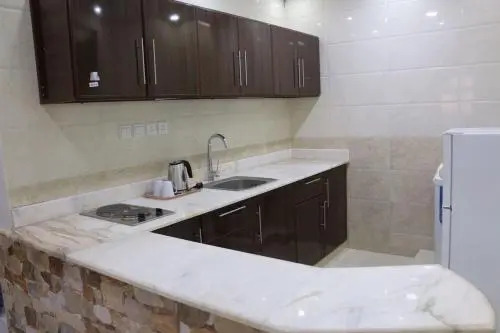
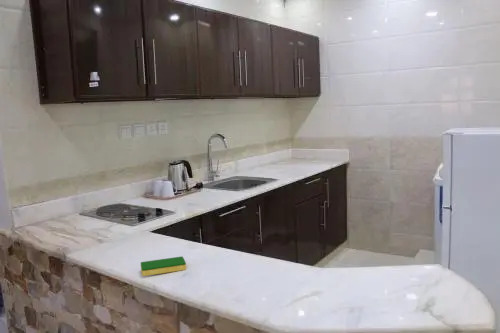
+ dish sponge (163, 265)
